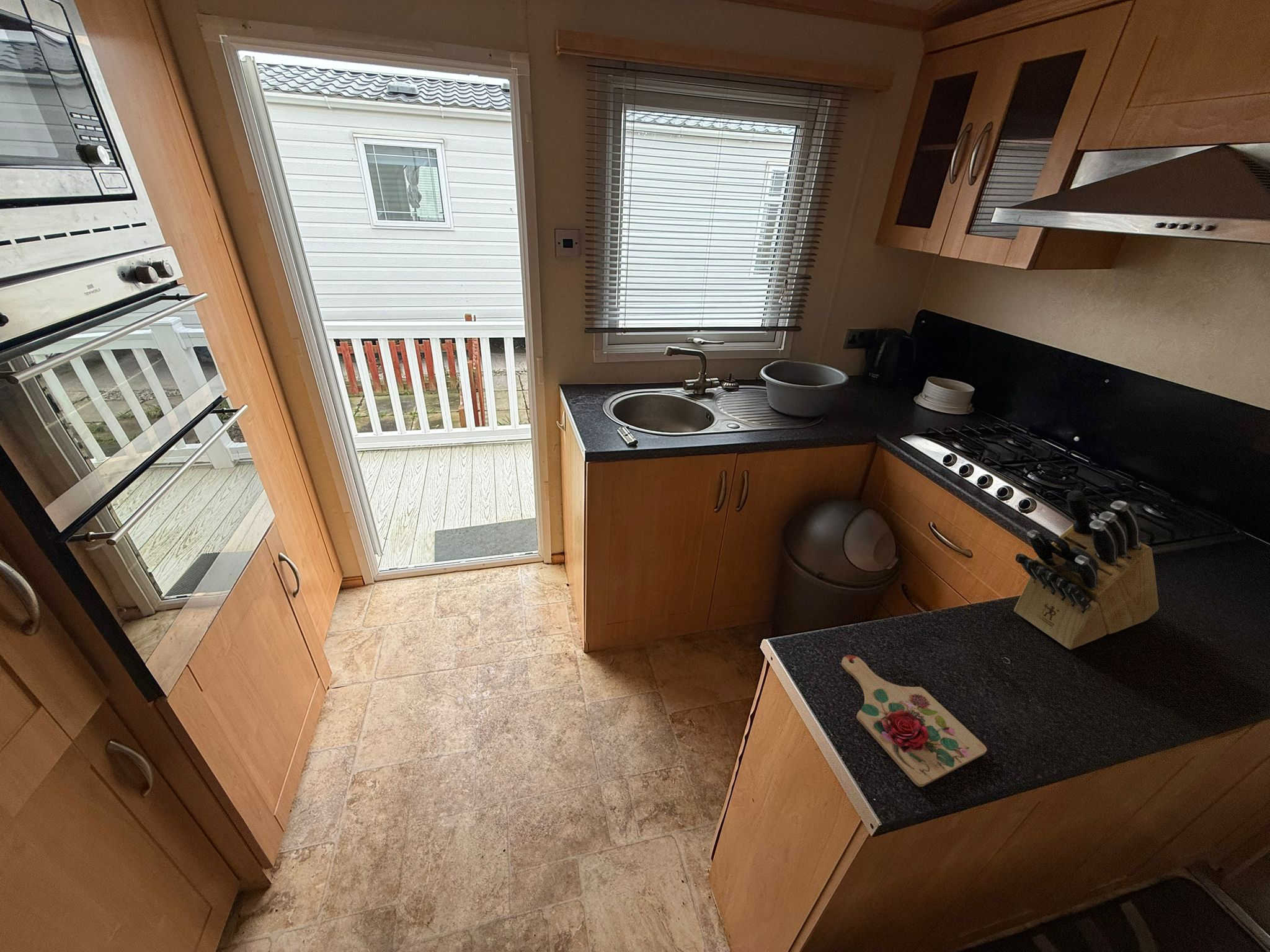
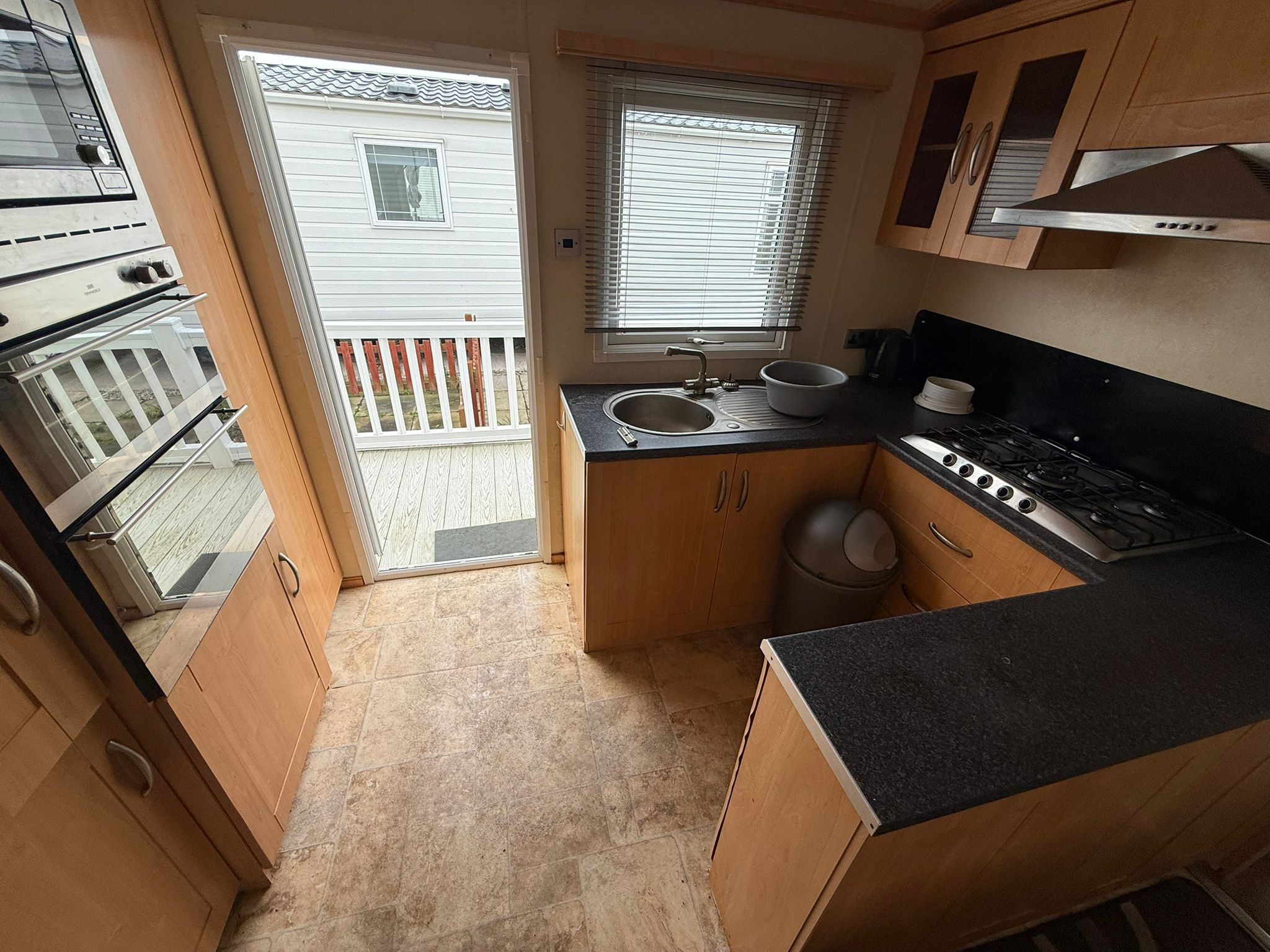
- knife block (1103, 558)
- cutting board (896, 703)
